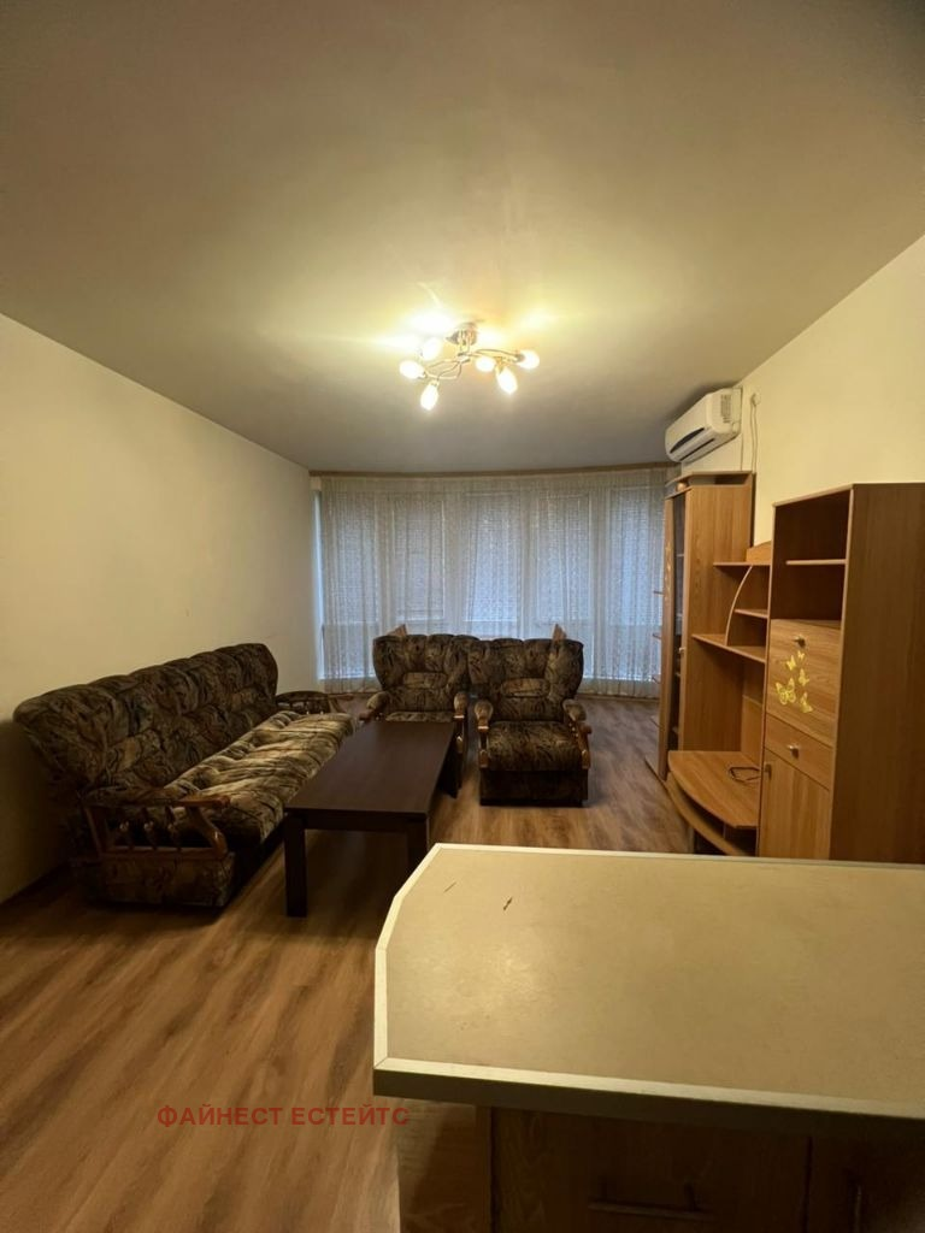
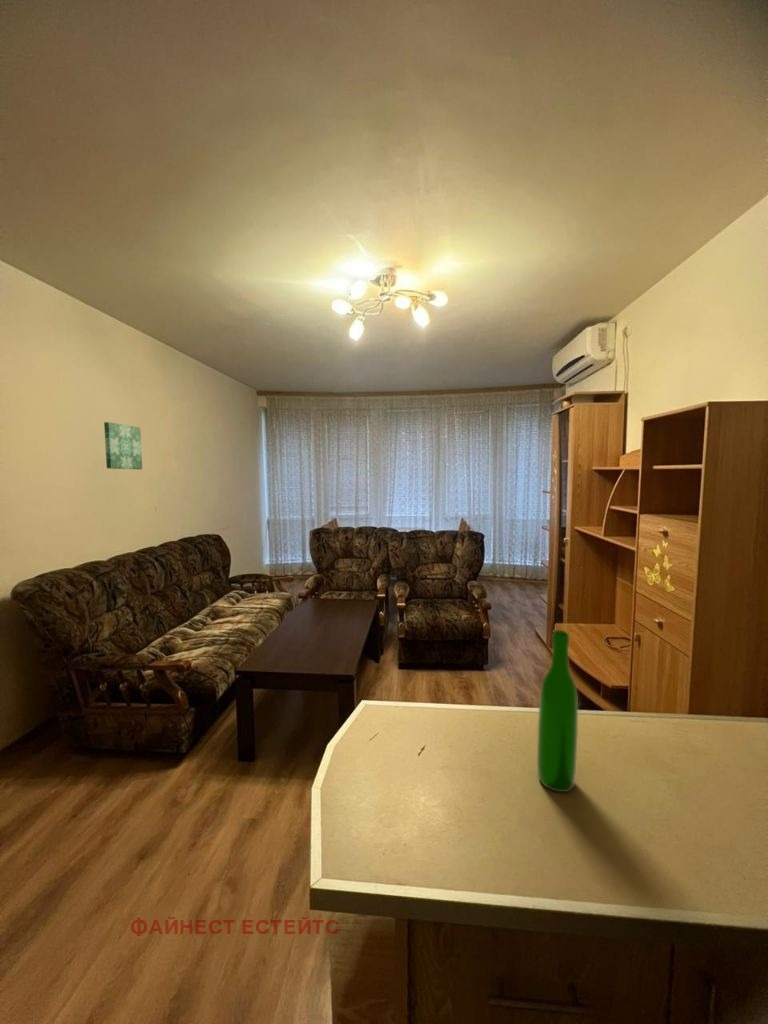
+ wine bottle (558, 707)
+ wall art (124, 447)
